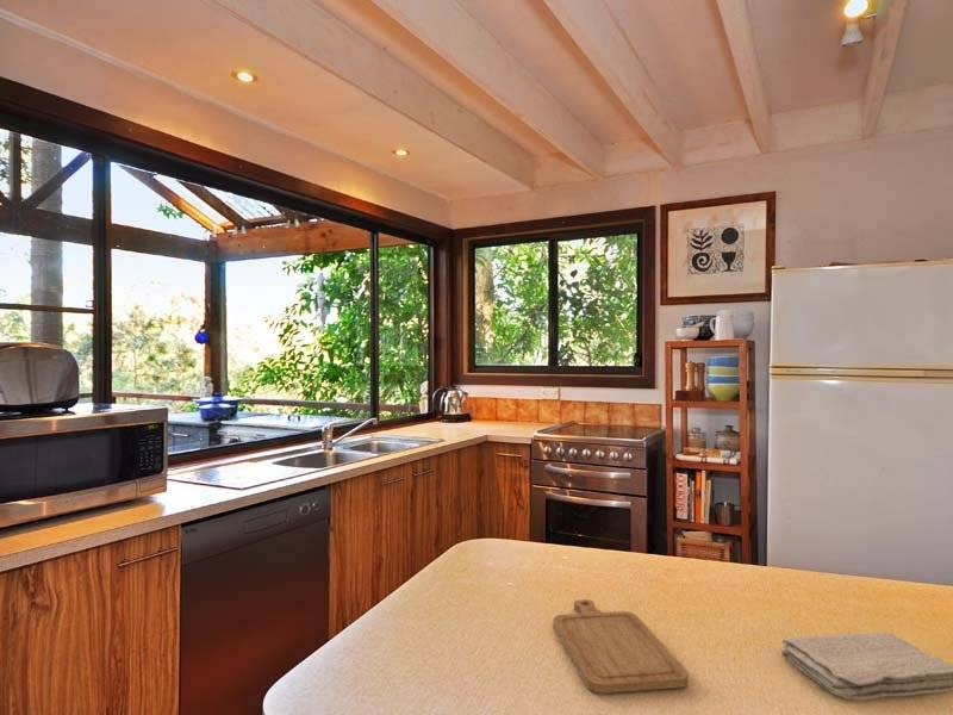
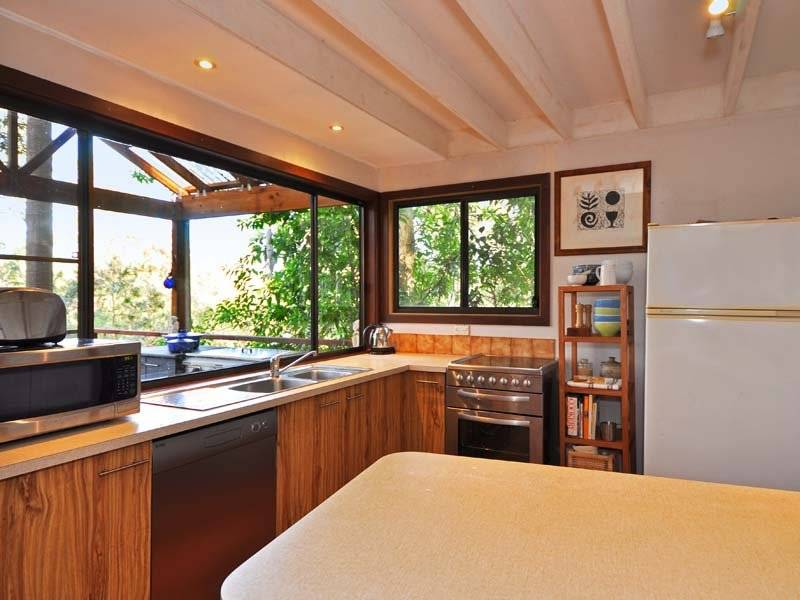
- chopping board (608, 638)
- washcloth (867, 660)
